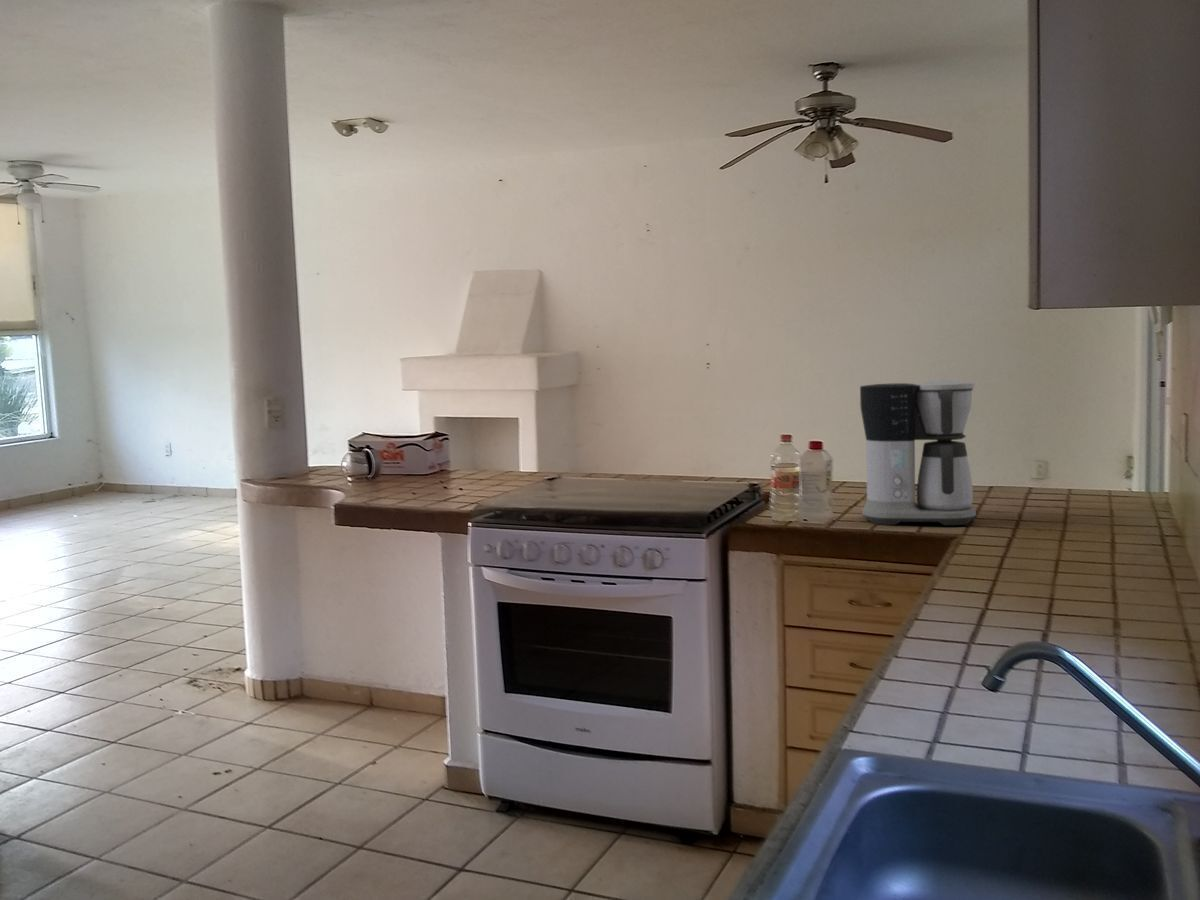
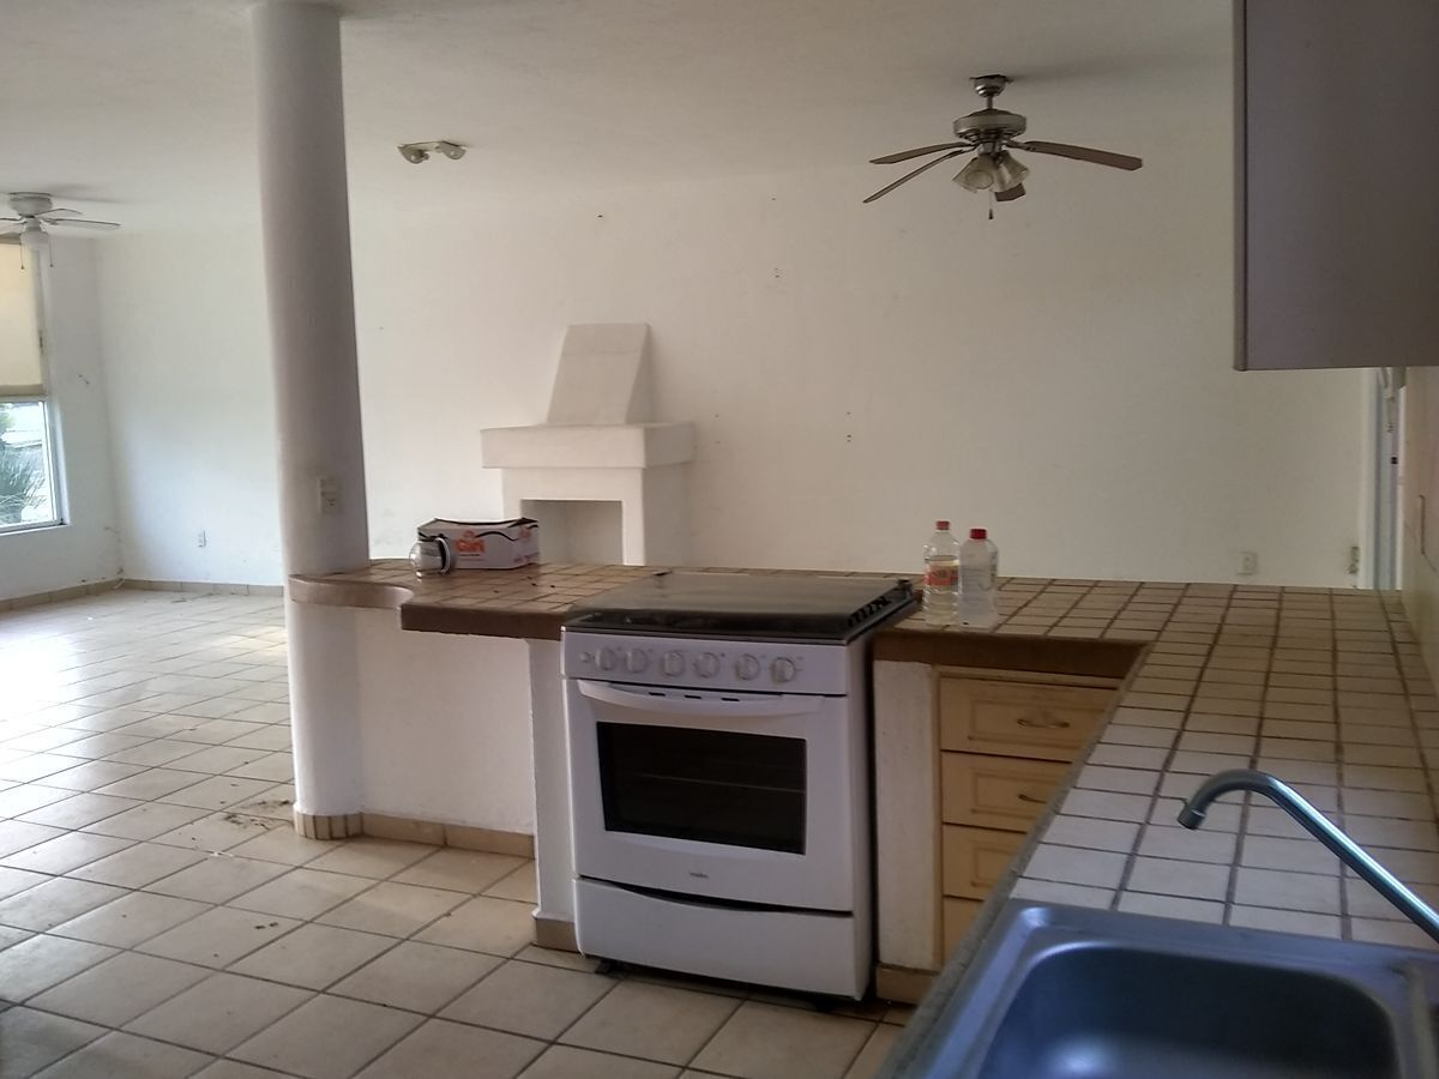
- coffee maker (914, 452)
